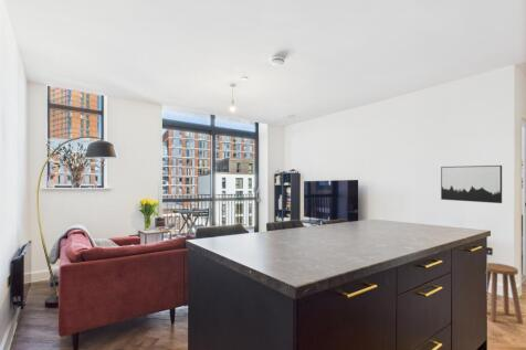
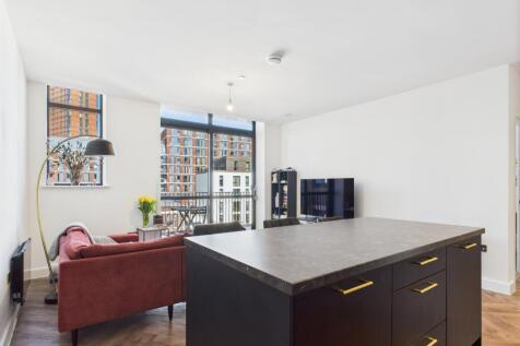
- stool (496, 291)
- wall art (469, 183)
